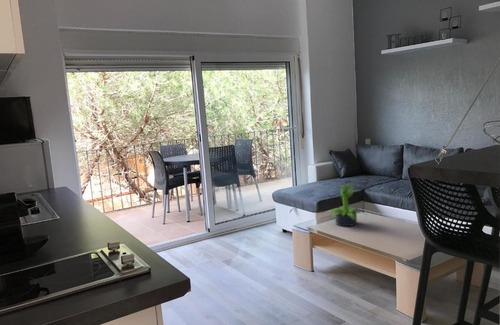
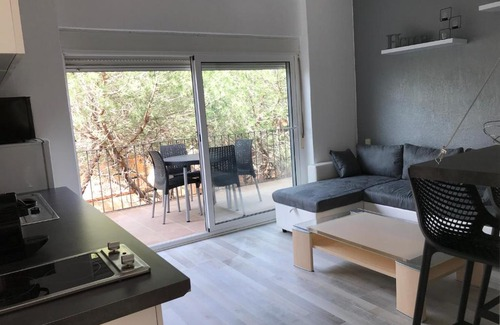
- potted plant (344, 203)
